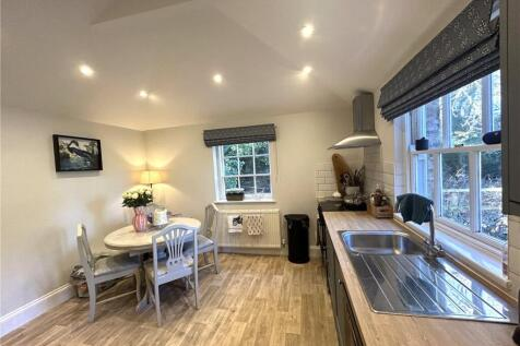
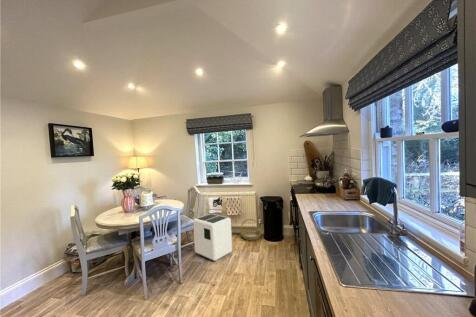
+ basket (247, 230)
+ air purifier (212, 235)
